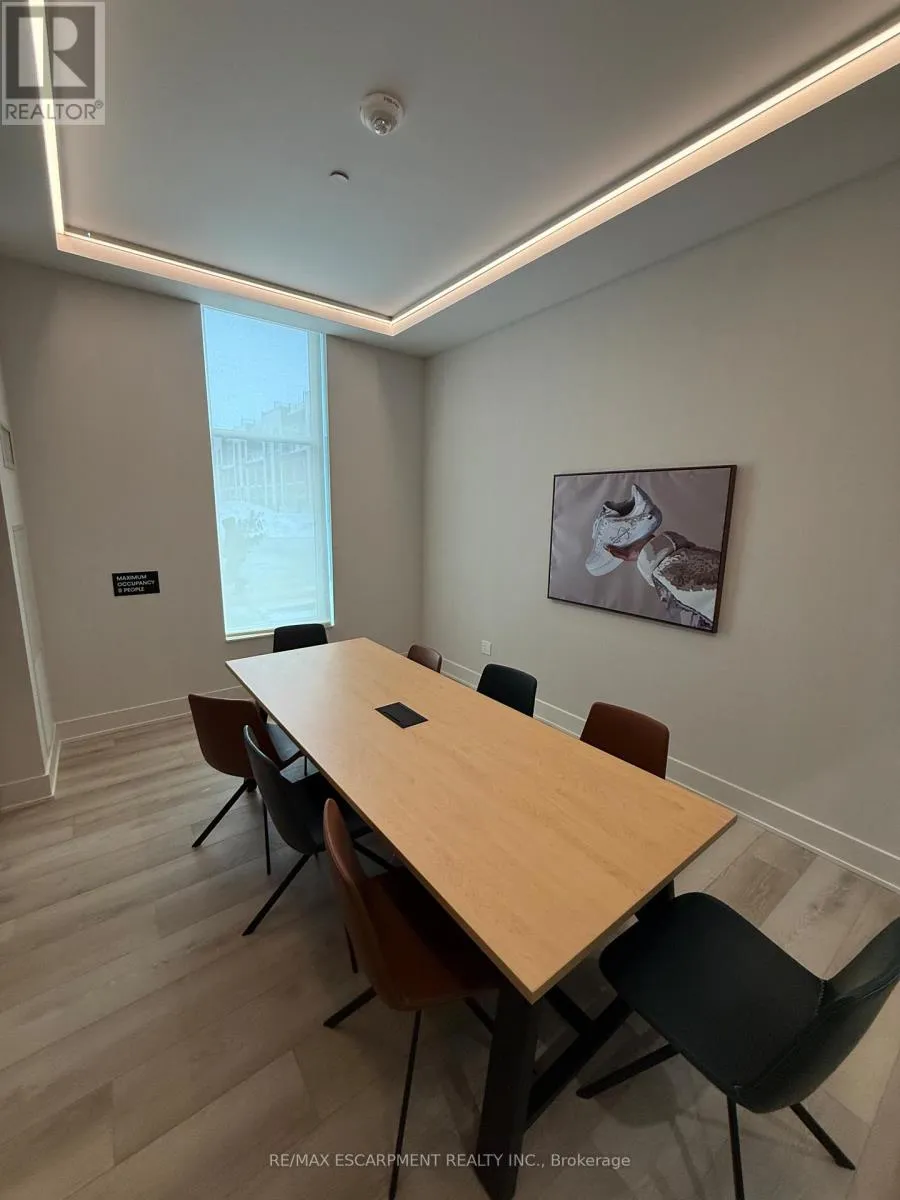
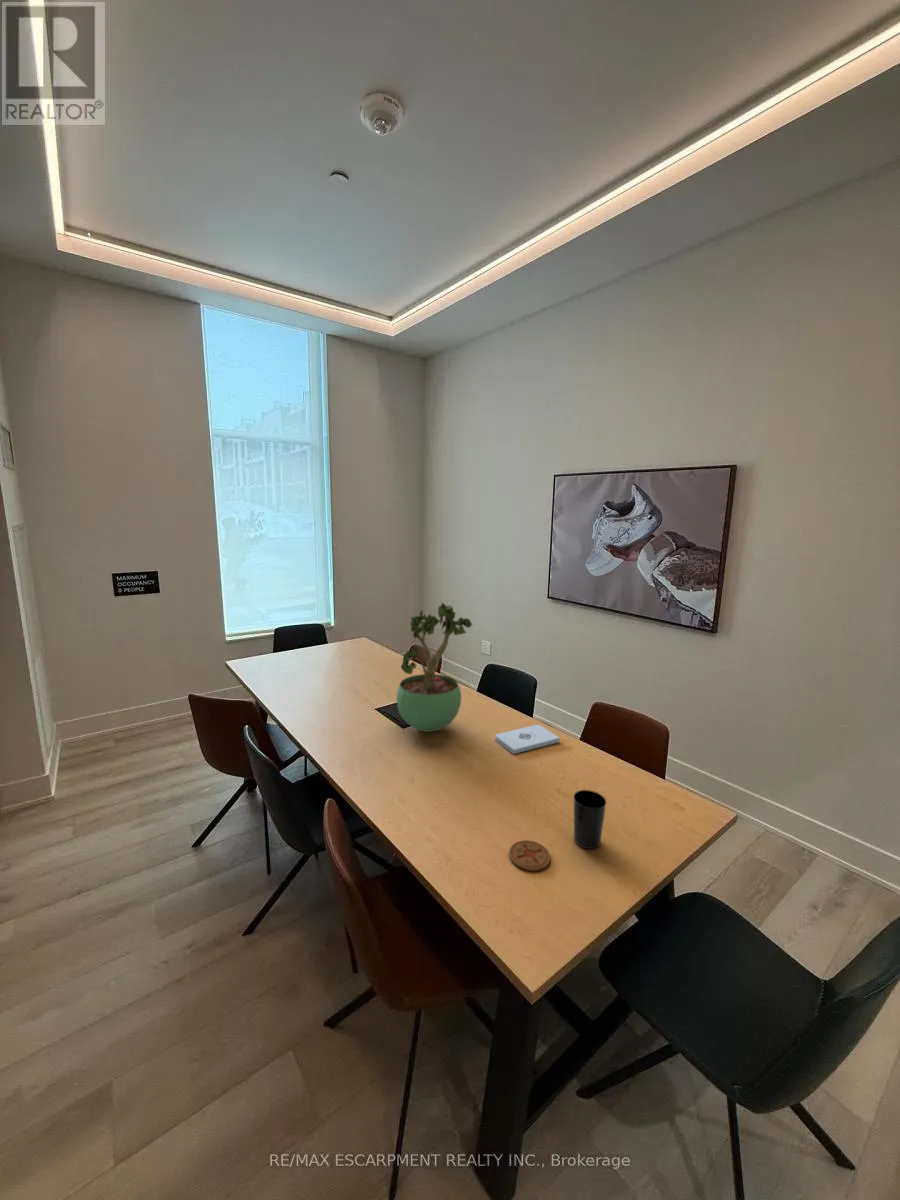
+ cup (588, 820)
+ coaster (529, 855)
+ notepad (526, 738)
+ potted plant (432, 666)
